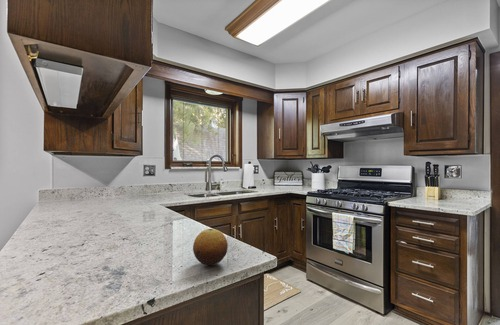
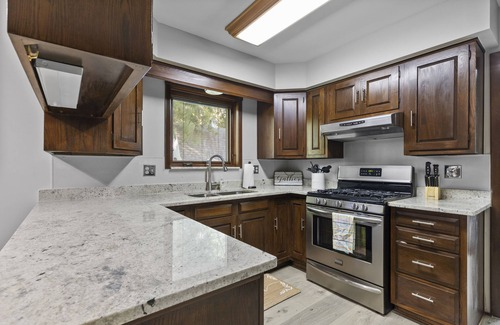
- fruit (210, 246)
